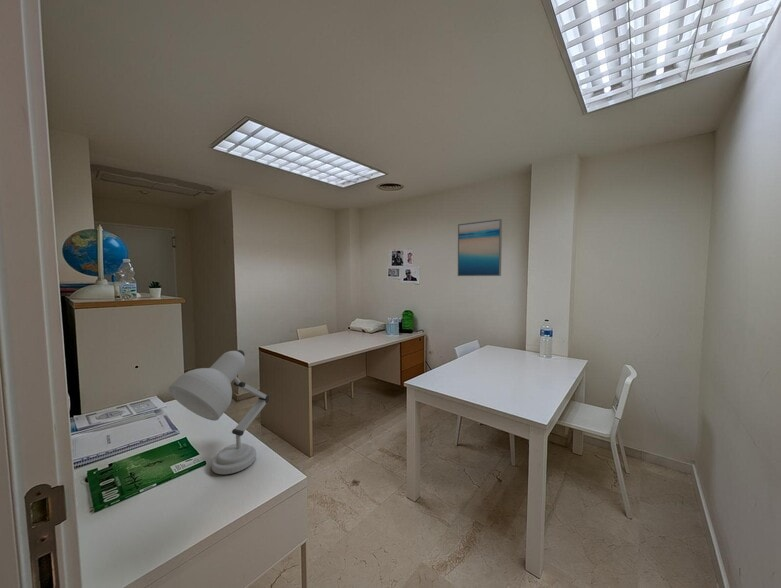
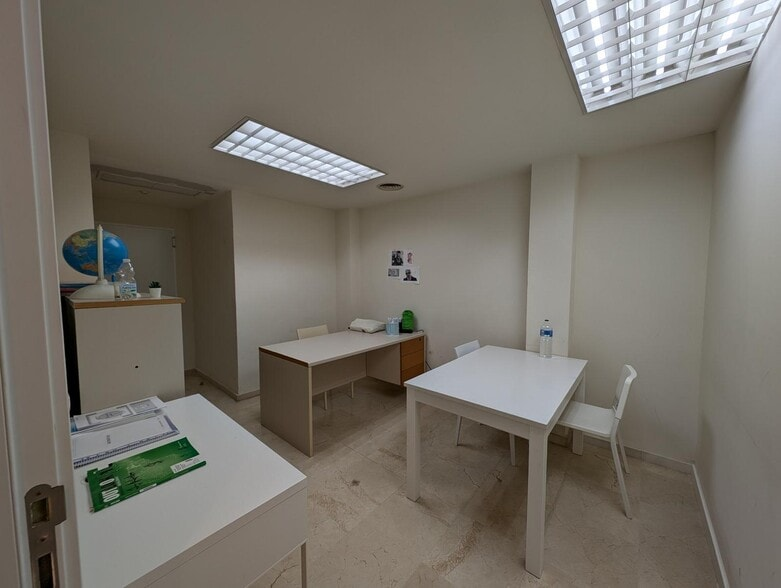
- desk lamp (224, 411)
- wall art (478, 249)
